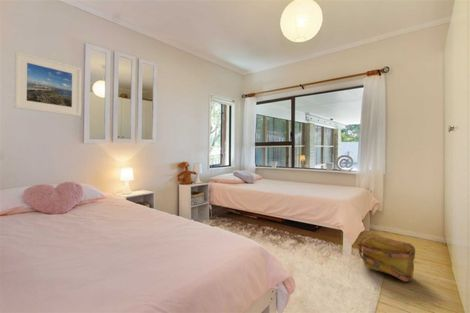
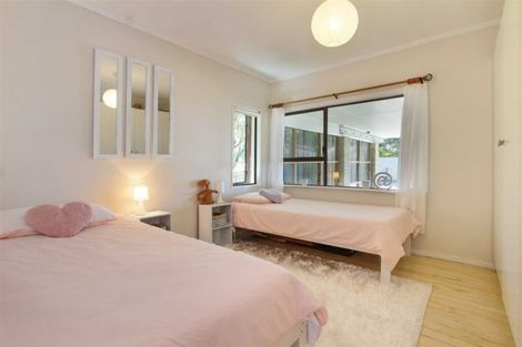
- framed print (50, 86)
- backpack (383, 254)
